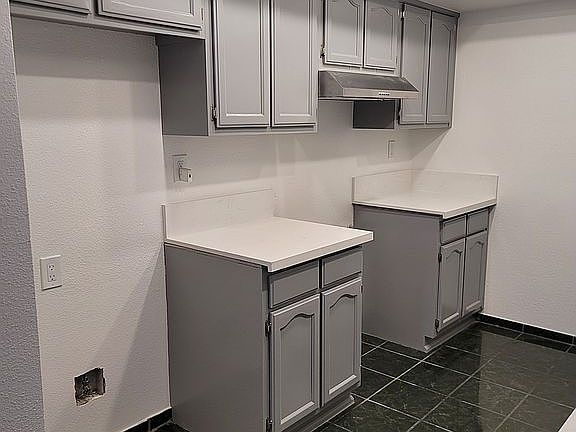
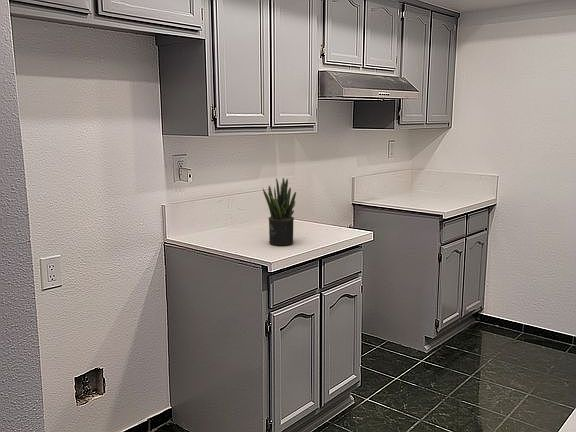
+ potted plant (279, 211)
